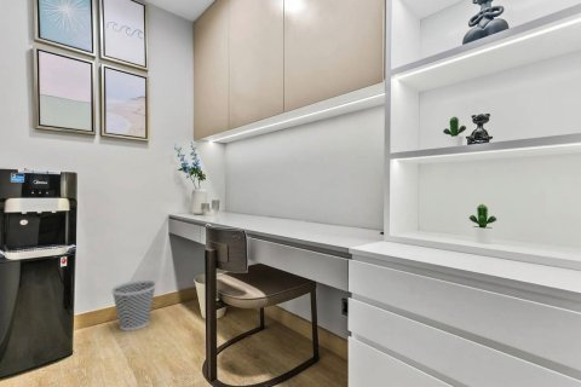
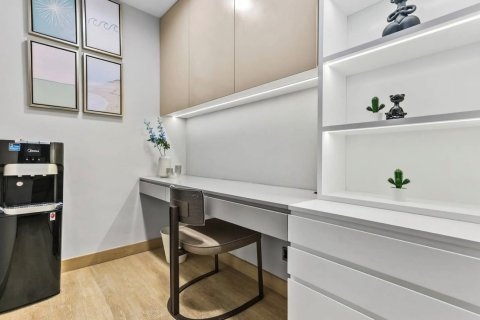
- wastebasket (134, 305)
